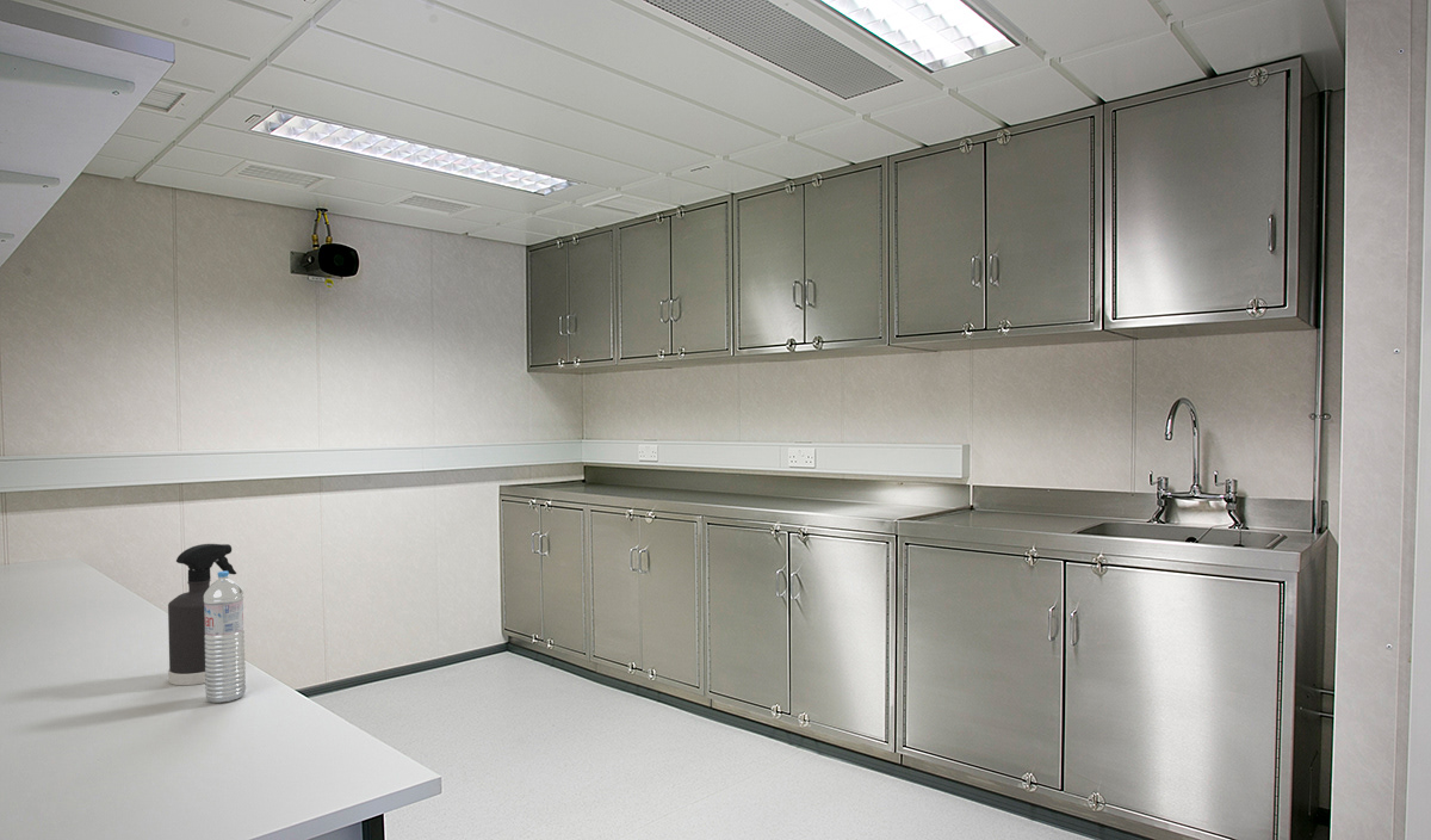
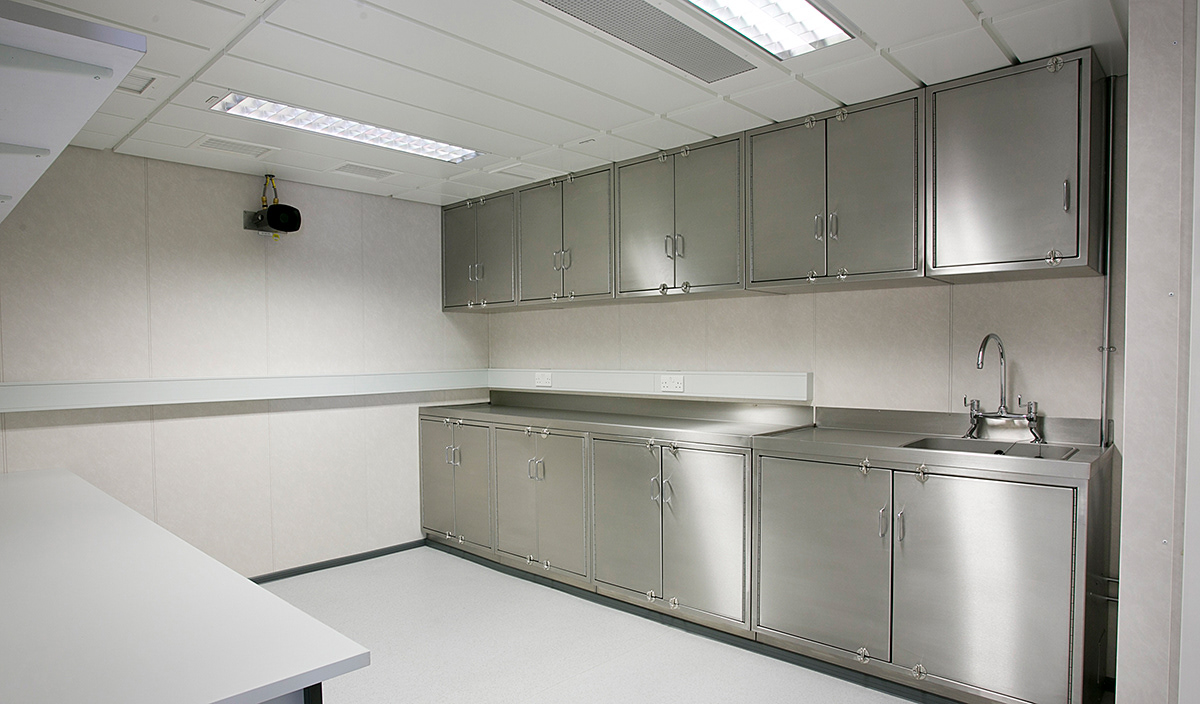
- spray bottle (204, 610)
- water bottle (224, 635)
